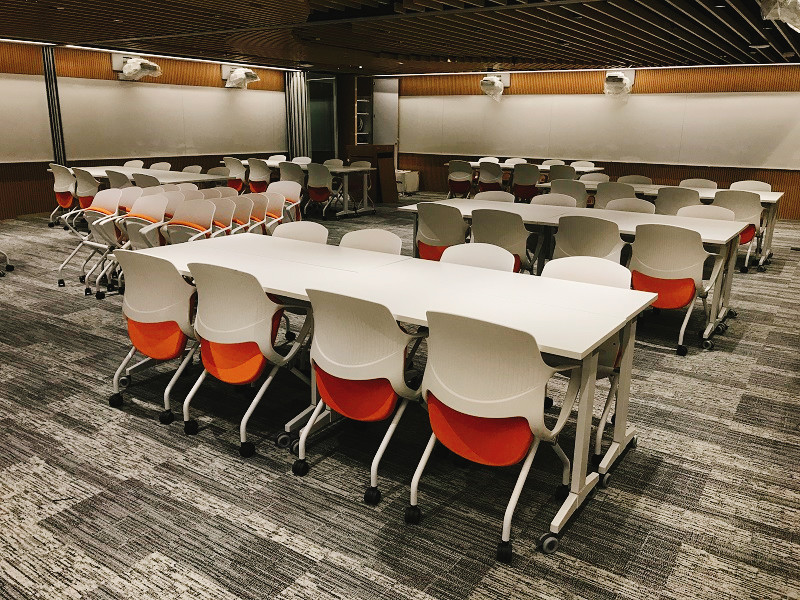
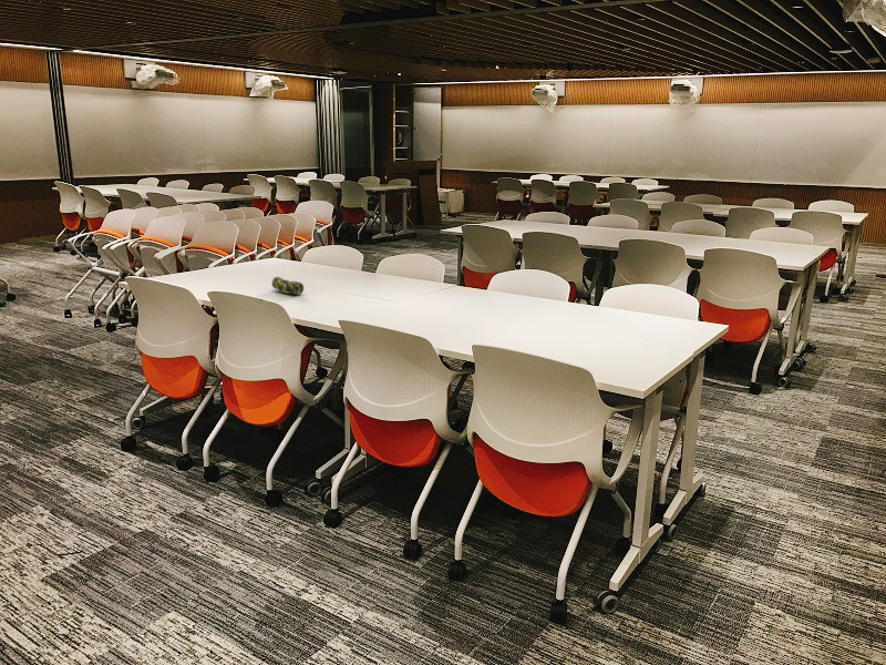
+ pencil case (287, 286)
